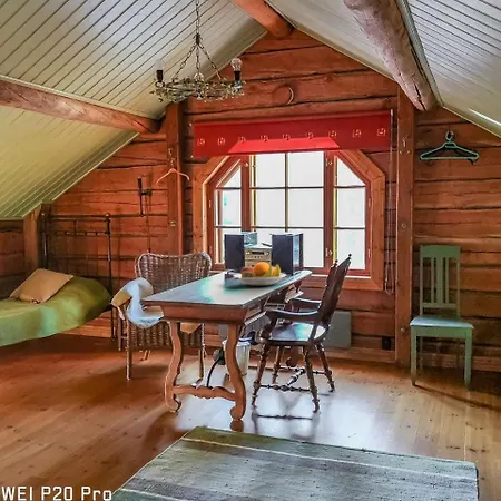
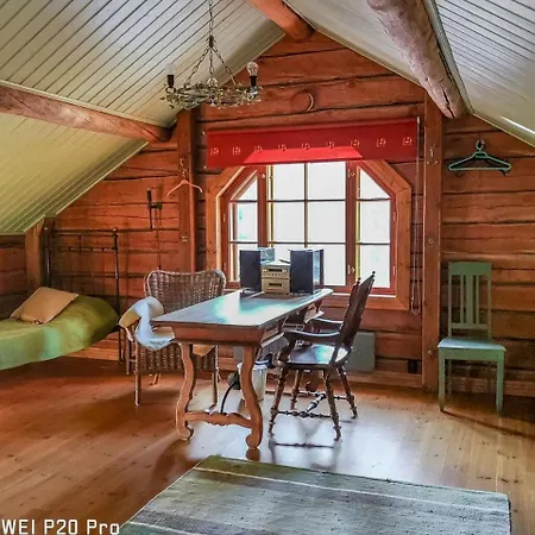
- fruit bowl (259, 273)
